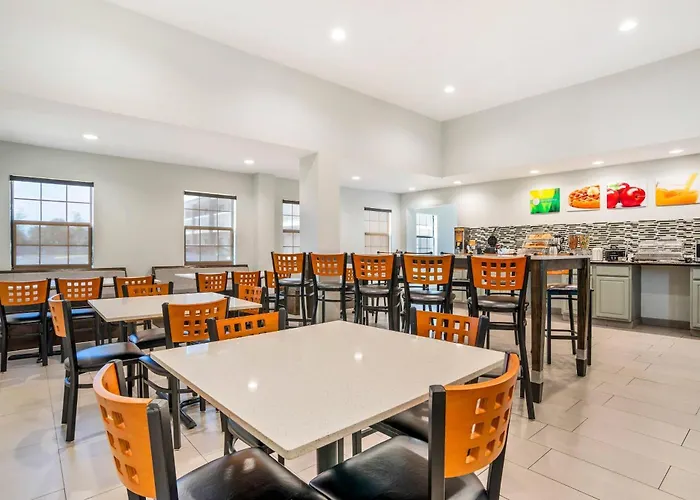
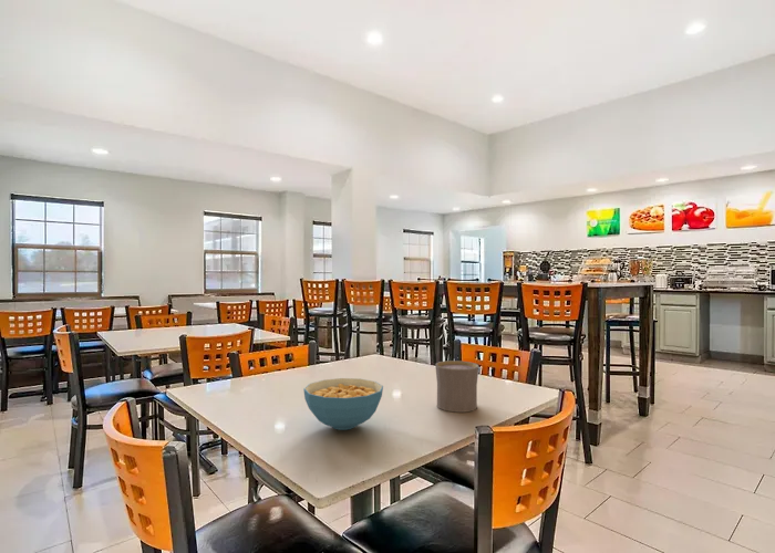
+ cup (456, 385)
+ cereal bowl (343, 406)
